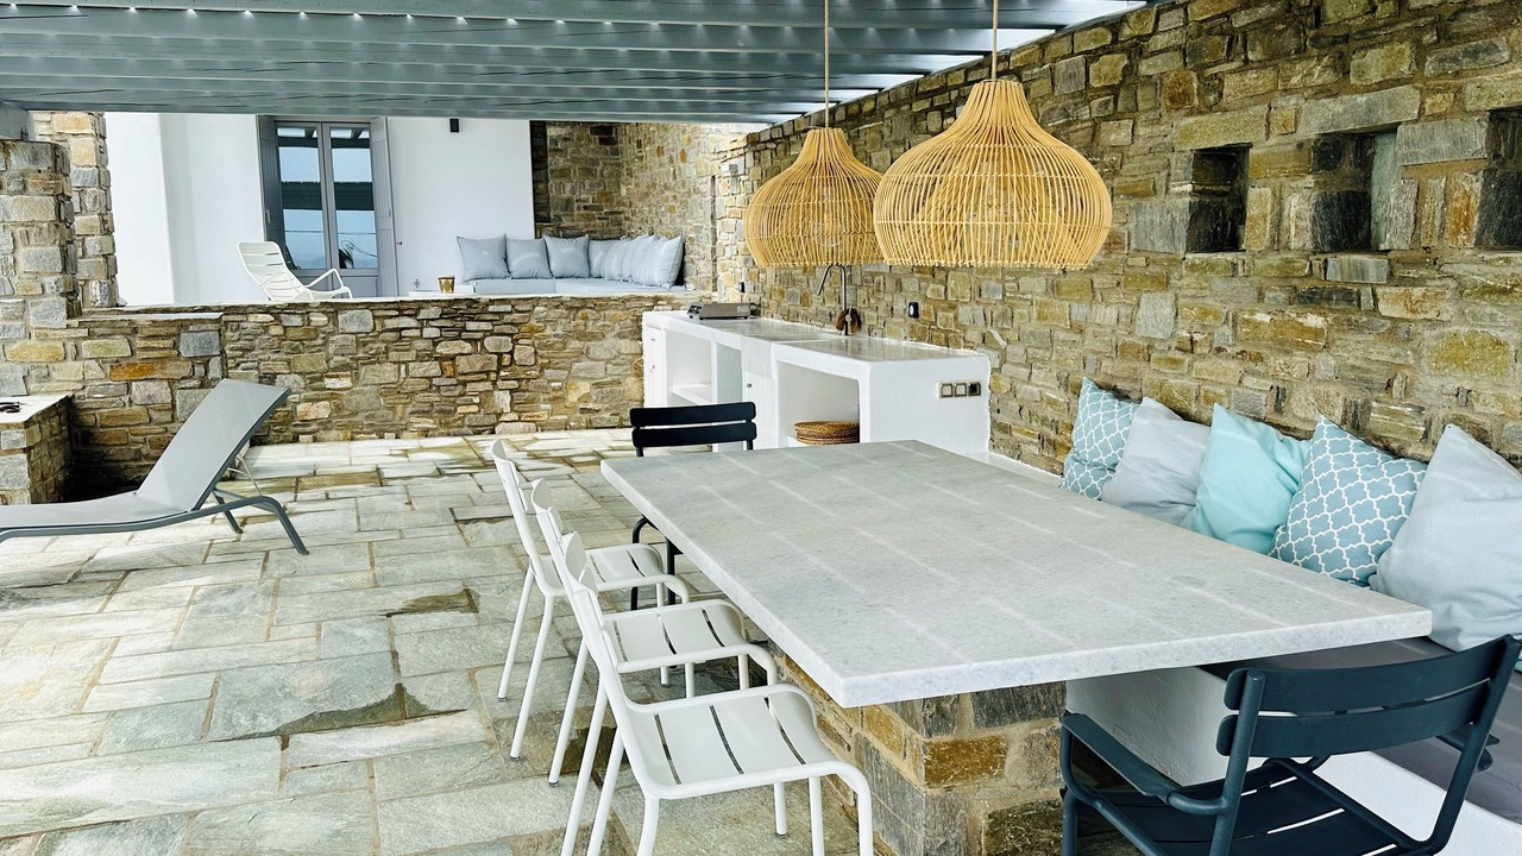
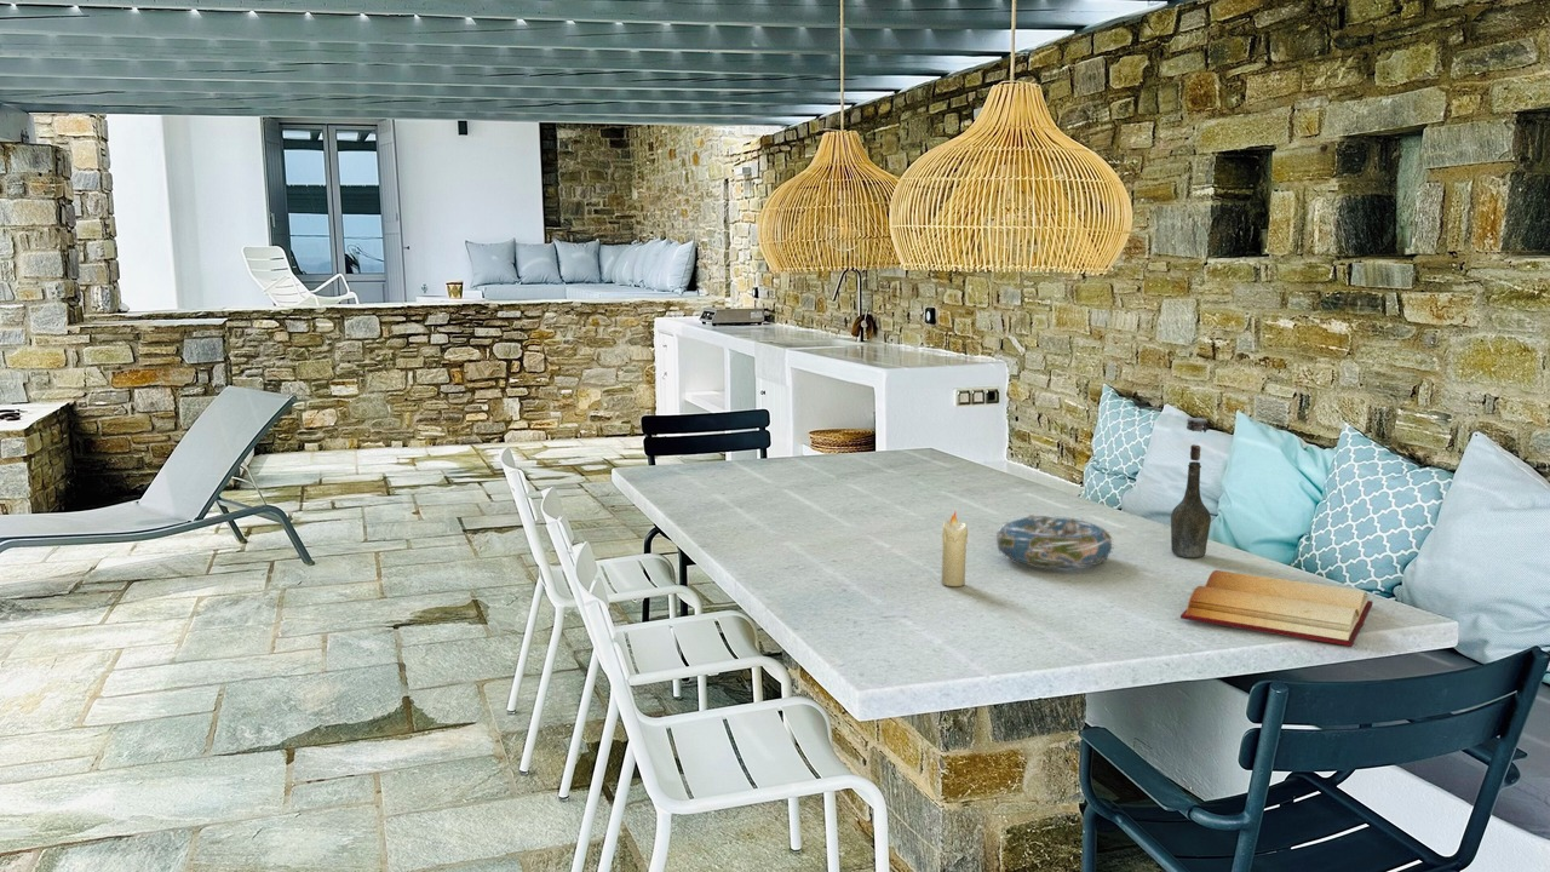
+ bible (1279, 602)
+ candle (954, 546)
+ decorative bowl (1054, 541)
+ bottle (1192, 487)
